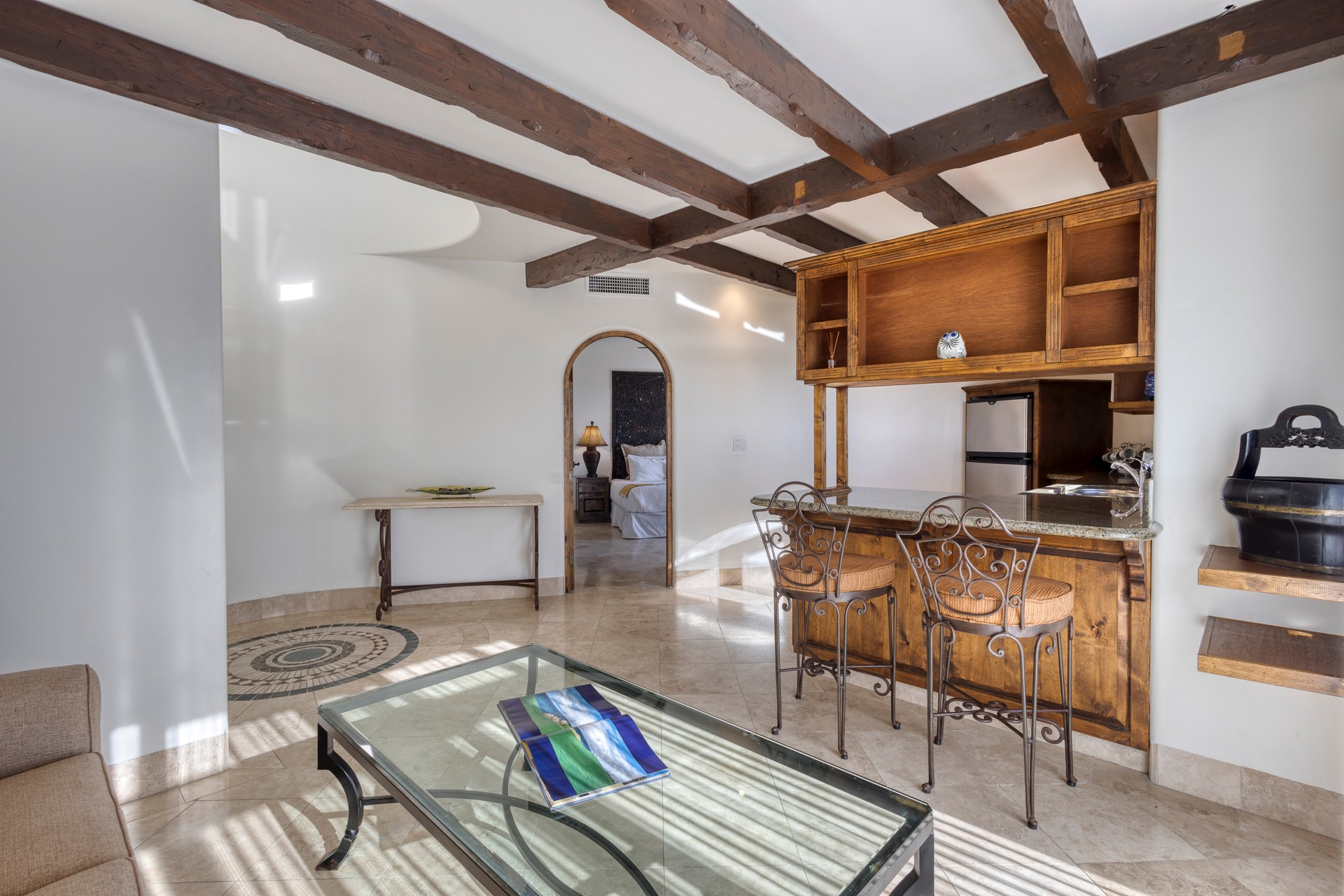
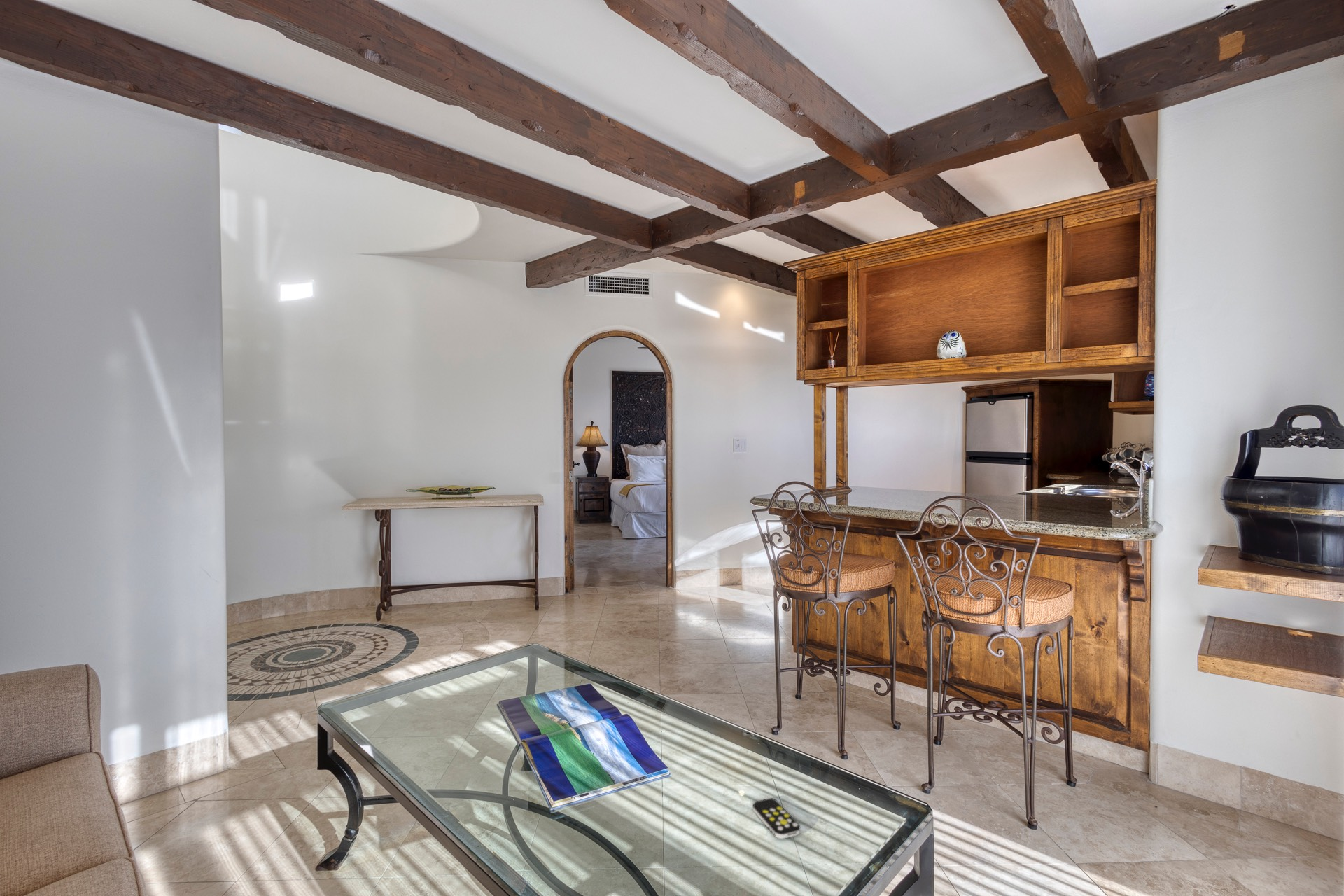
+ remote control (776, 817)
